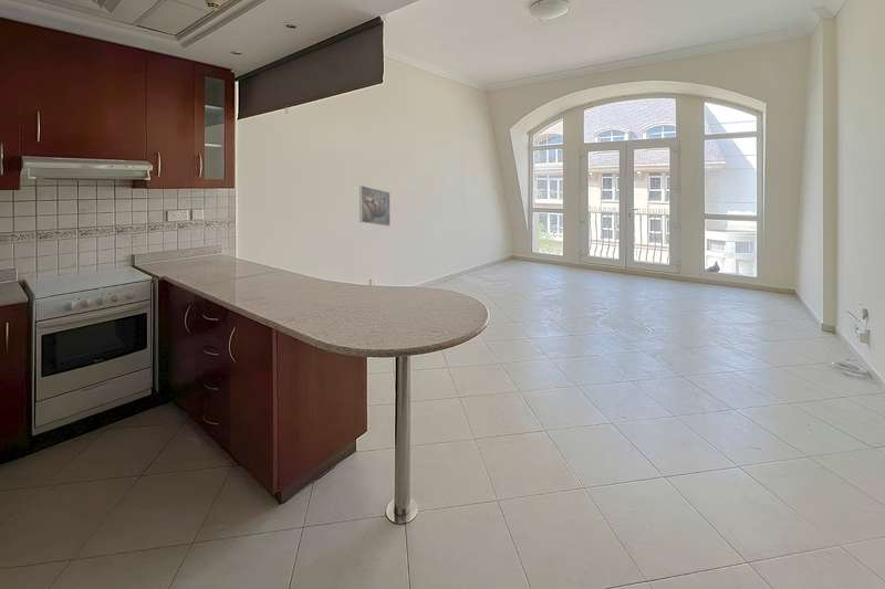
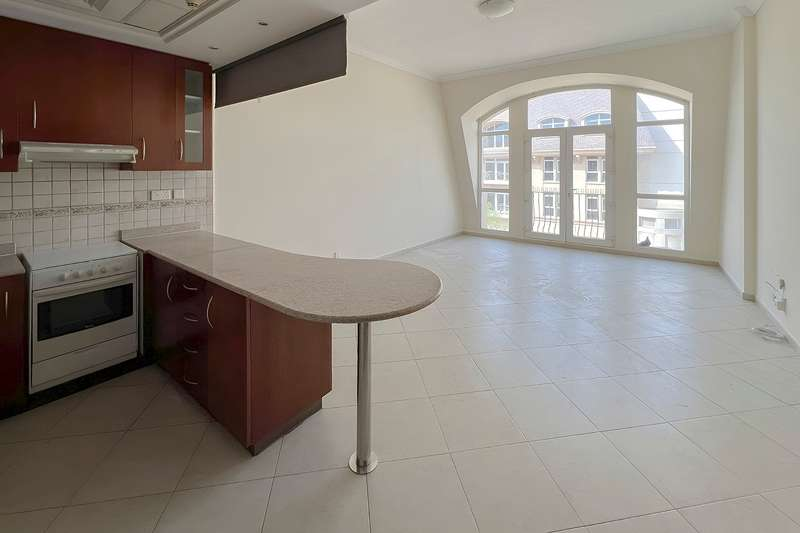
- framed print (375, 207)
